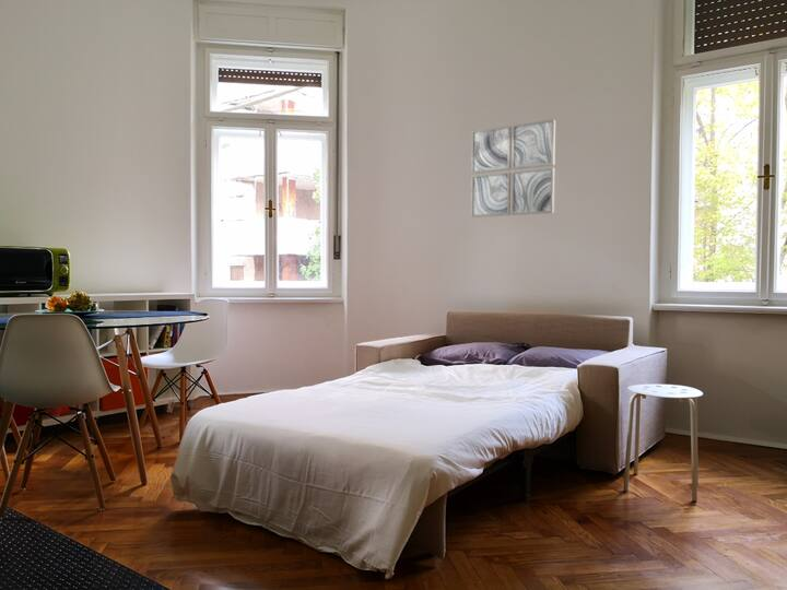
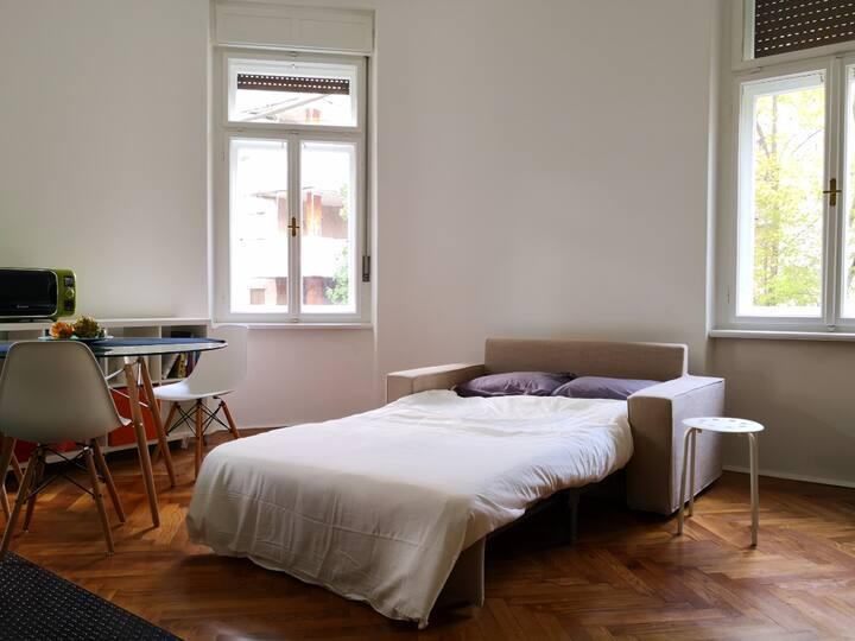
- wall art (512, 172)
